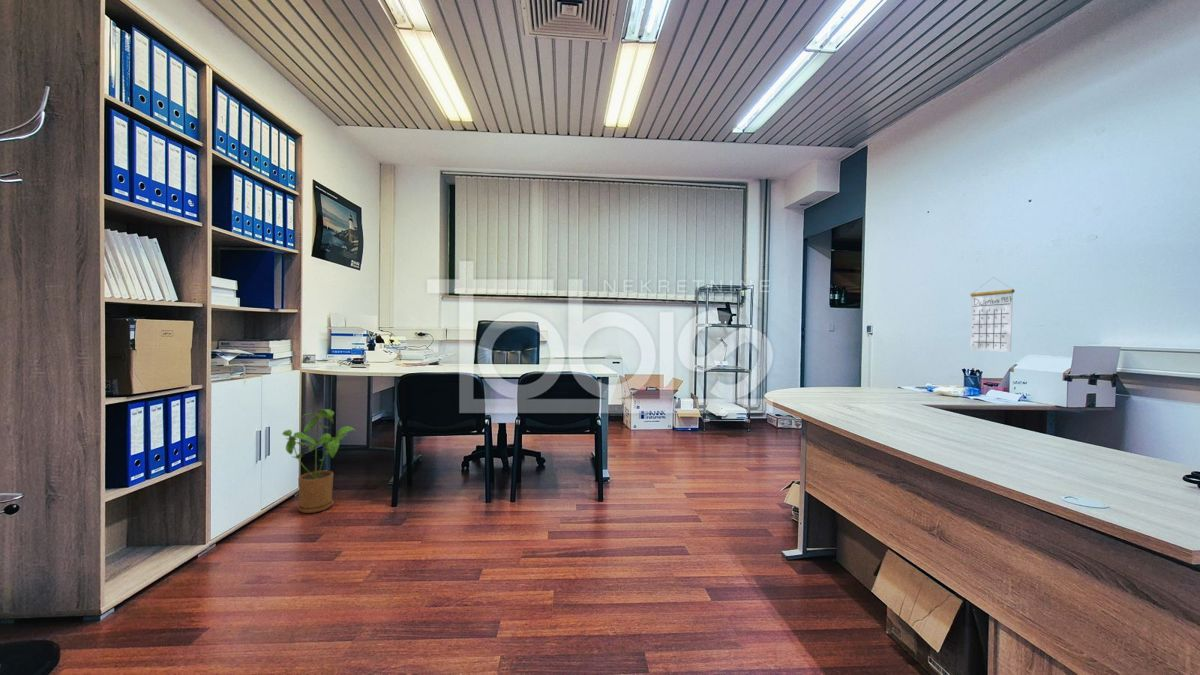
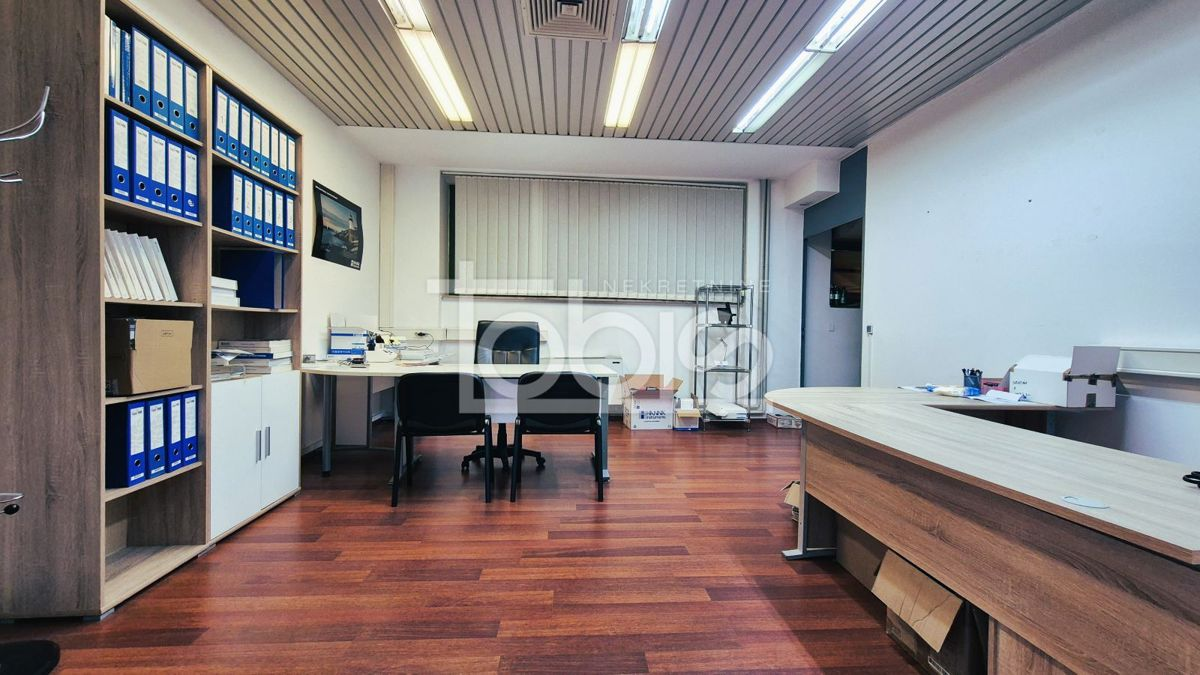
- house plant (321, 459)
- calendar (990, 314)
